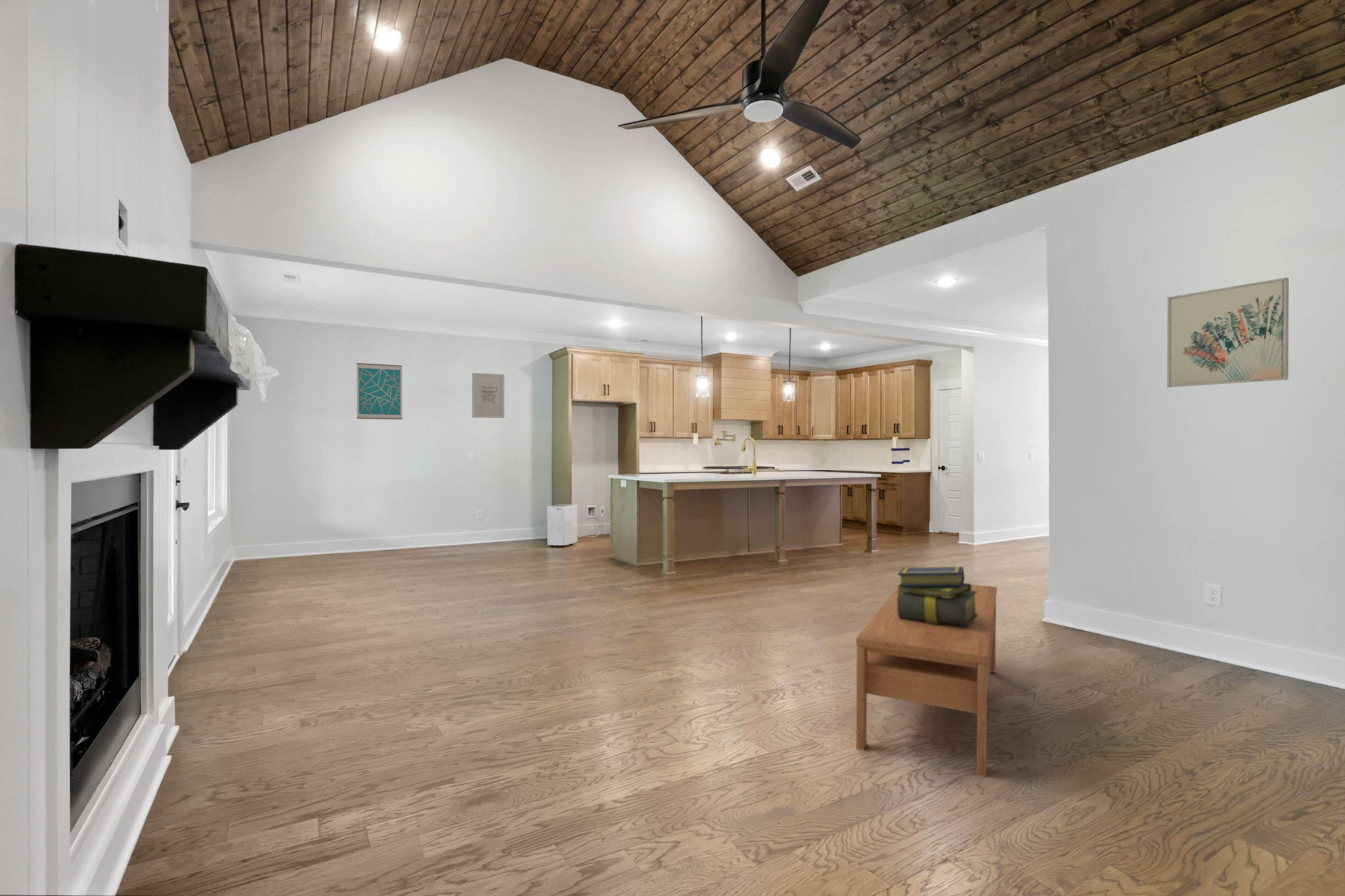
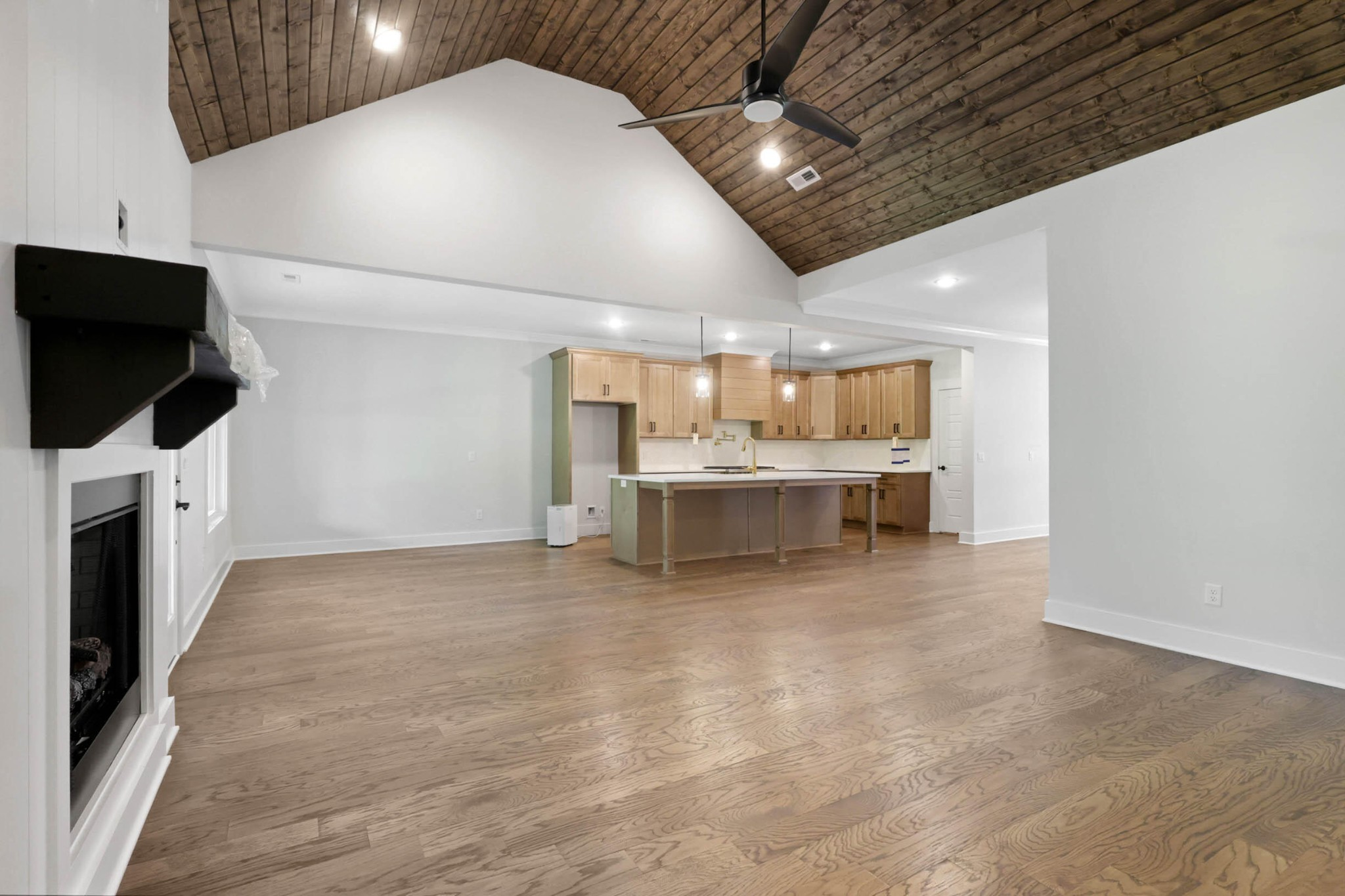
- wall art (488, 395)
- stack of books (934, 593)
- coffee table (937, 656)
- wall art (380, 391)
- wall art (1224, 335)
